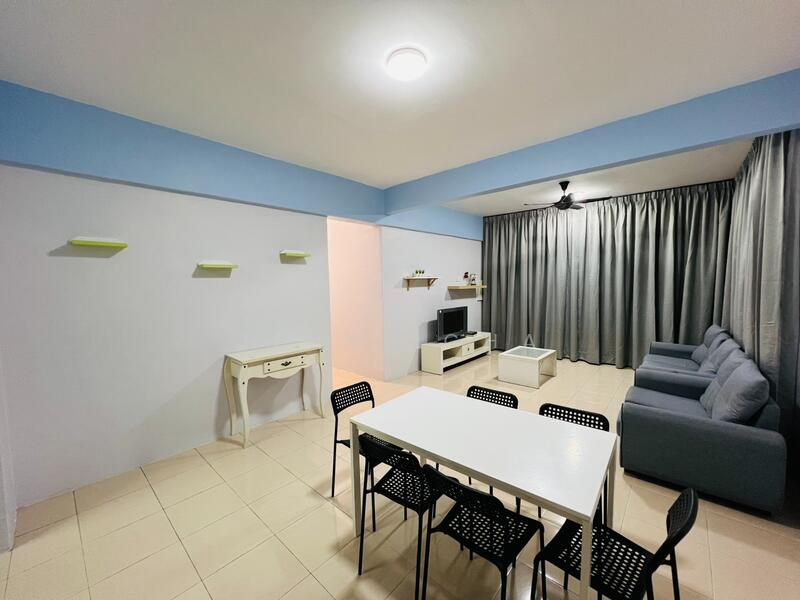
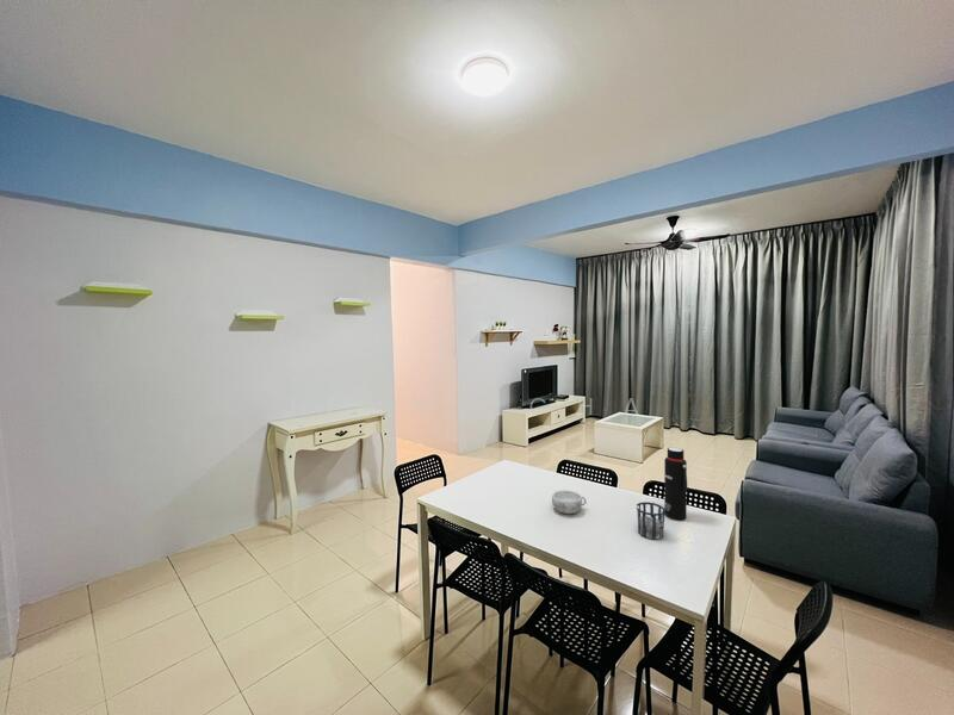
+ cup (650, 520)
+ decorative bowl (569, 502)
+ water bottle (676, 483)
